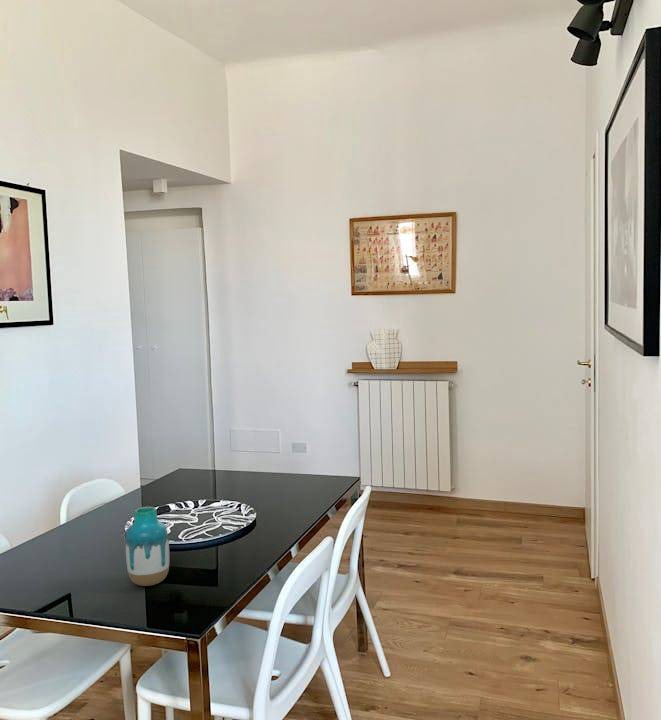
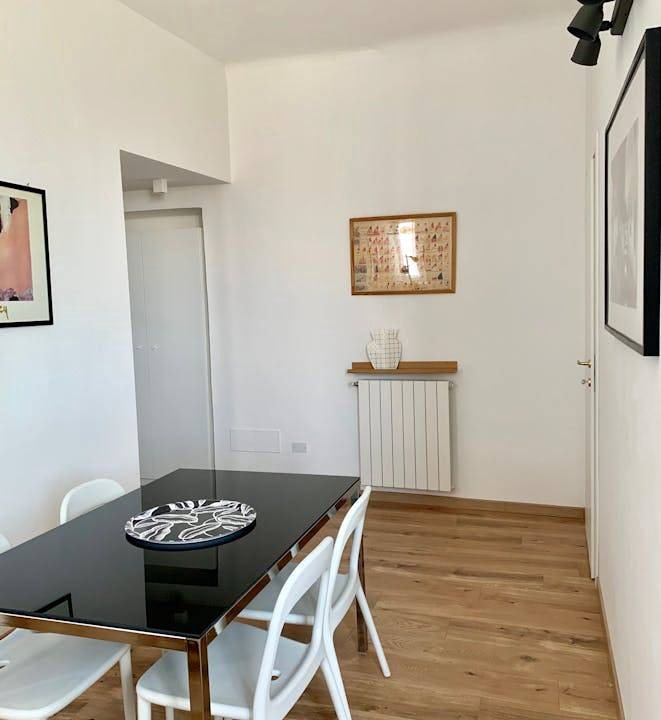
- vase (147, 546)
